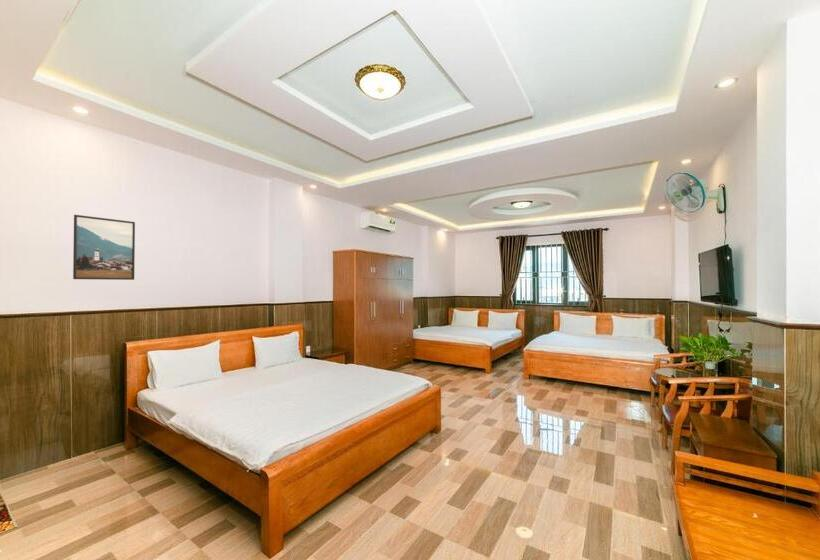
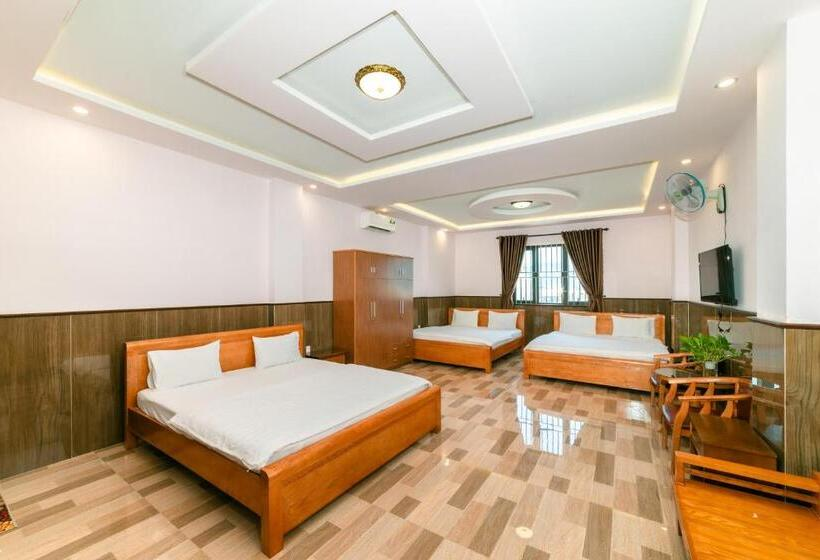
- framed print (105, 249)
